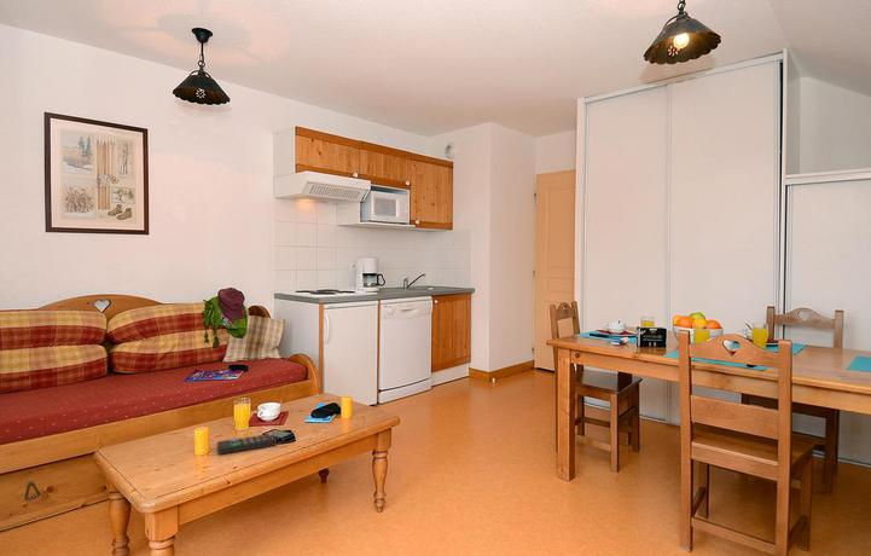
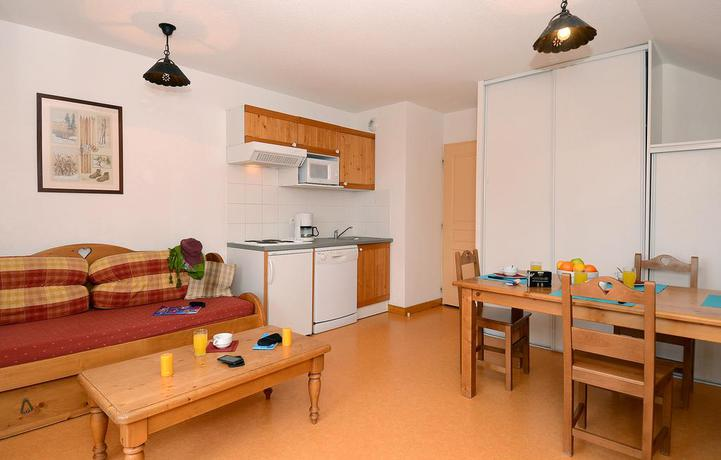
- remote control (246, 442)
